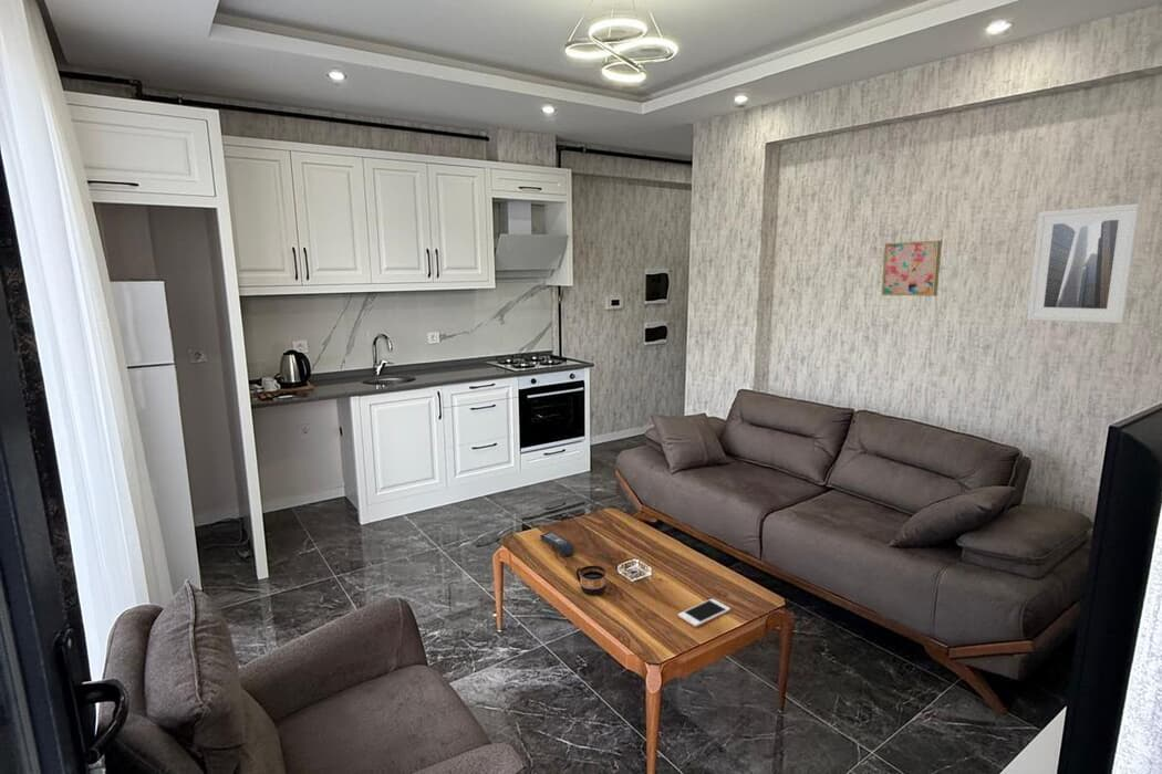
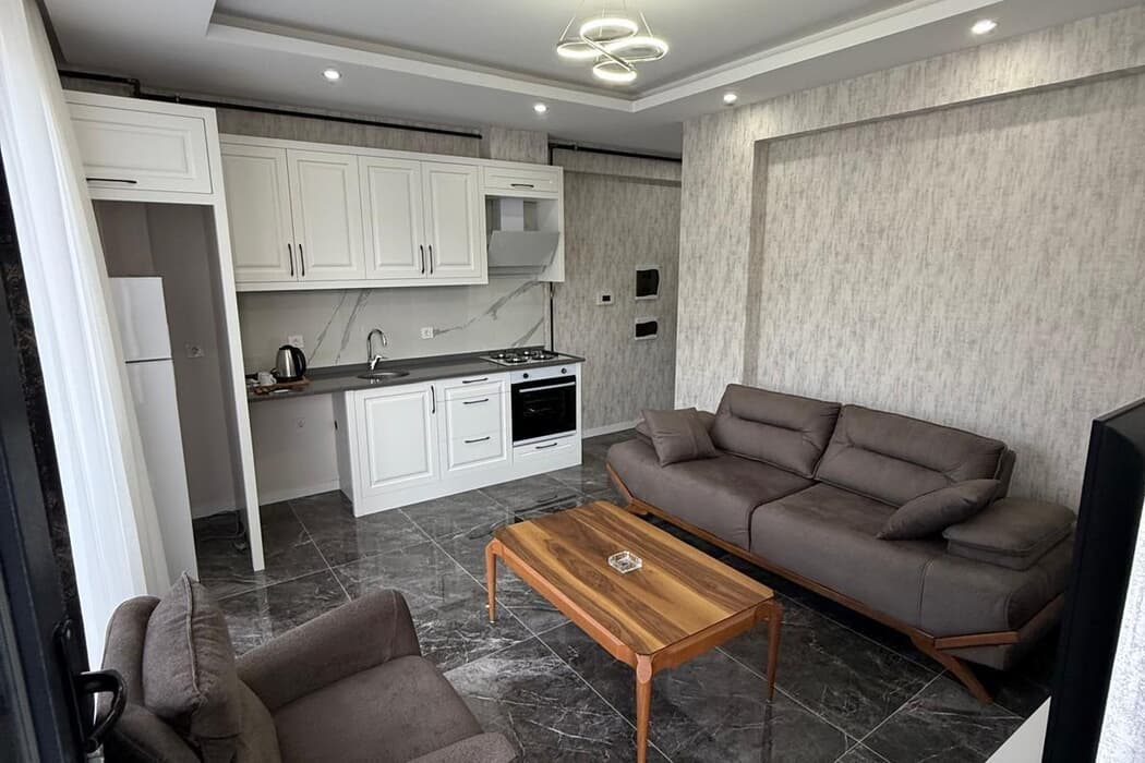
- cup (592, 579)
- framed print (1079, 265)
- wall art (910, 269)
- remote control (557, 542)
- cell phone (704, 611)
